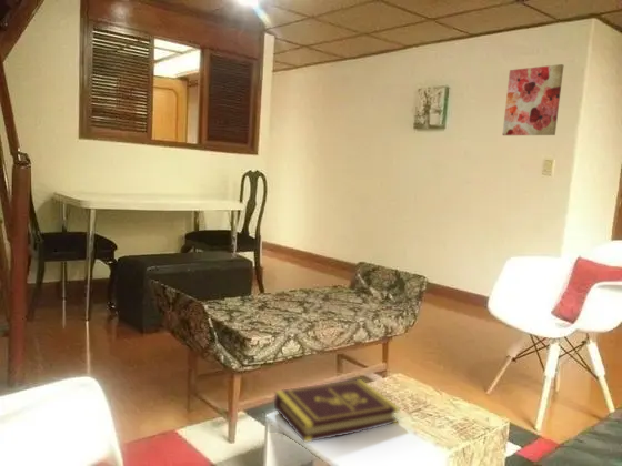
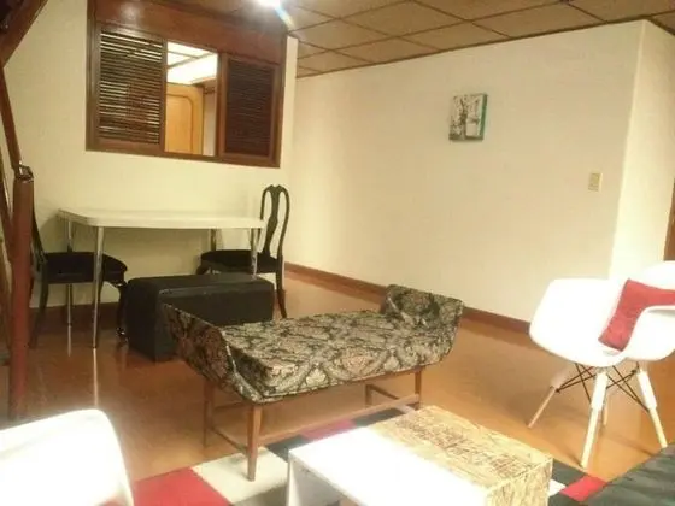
- book (335, 407)
- wall art (531, 101)
